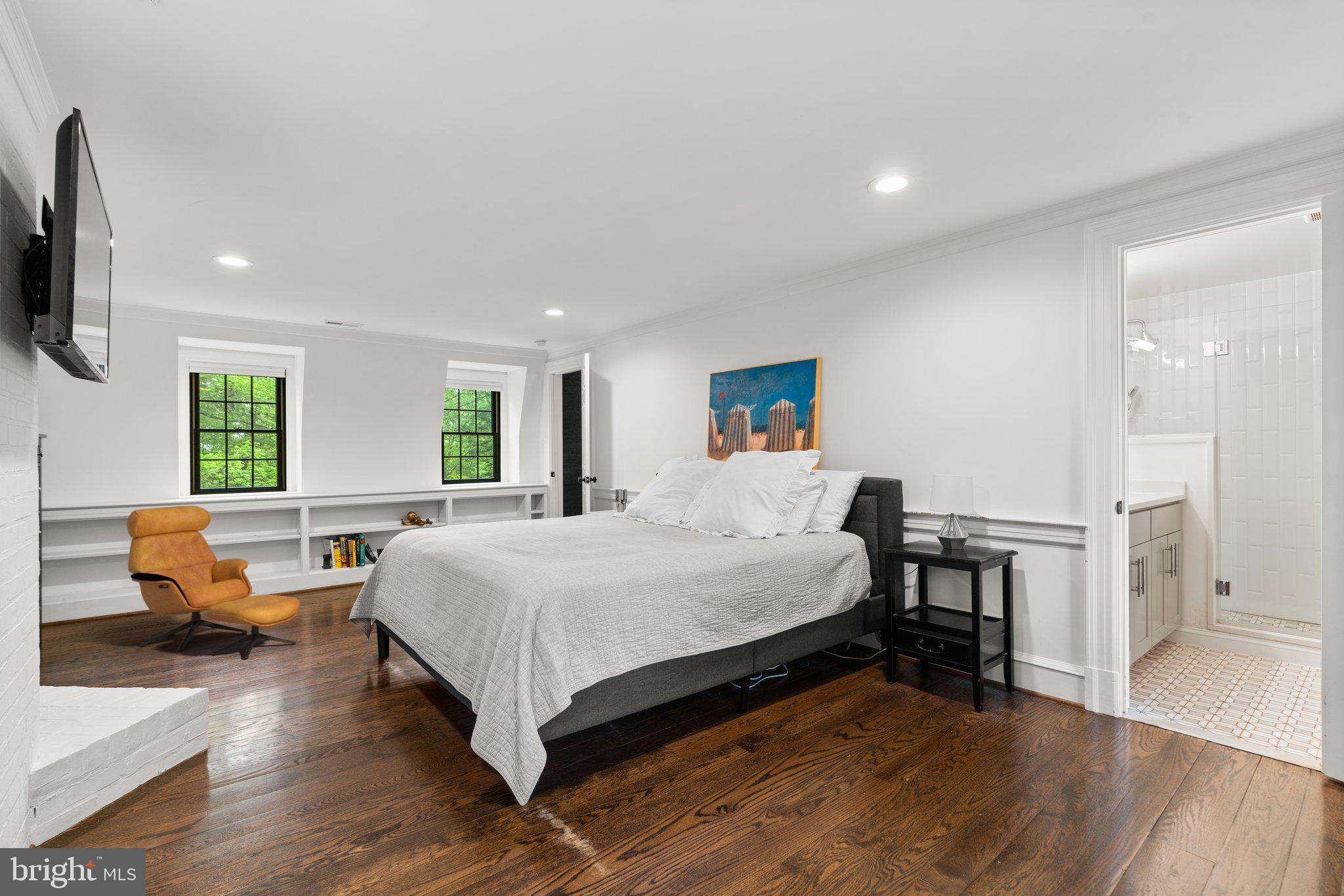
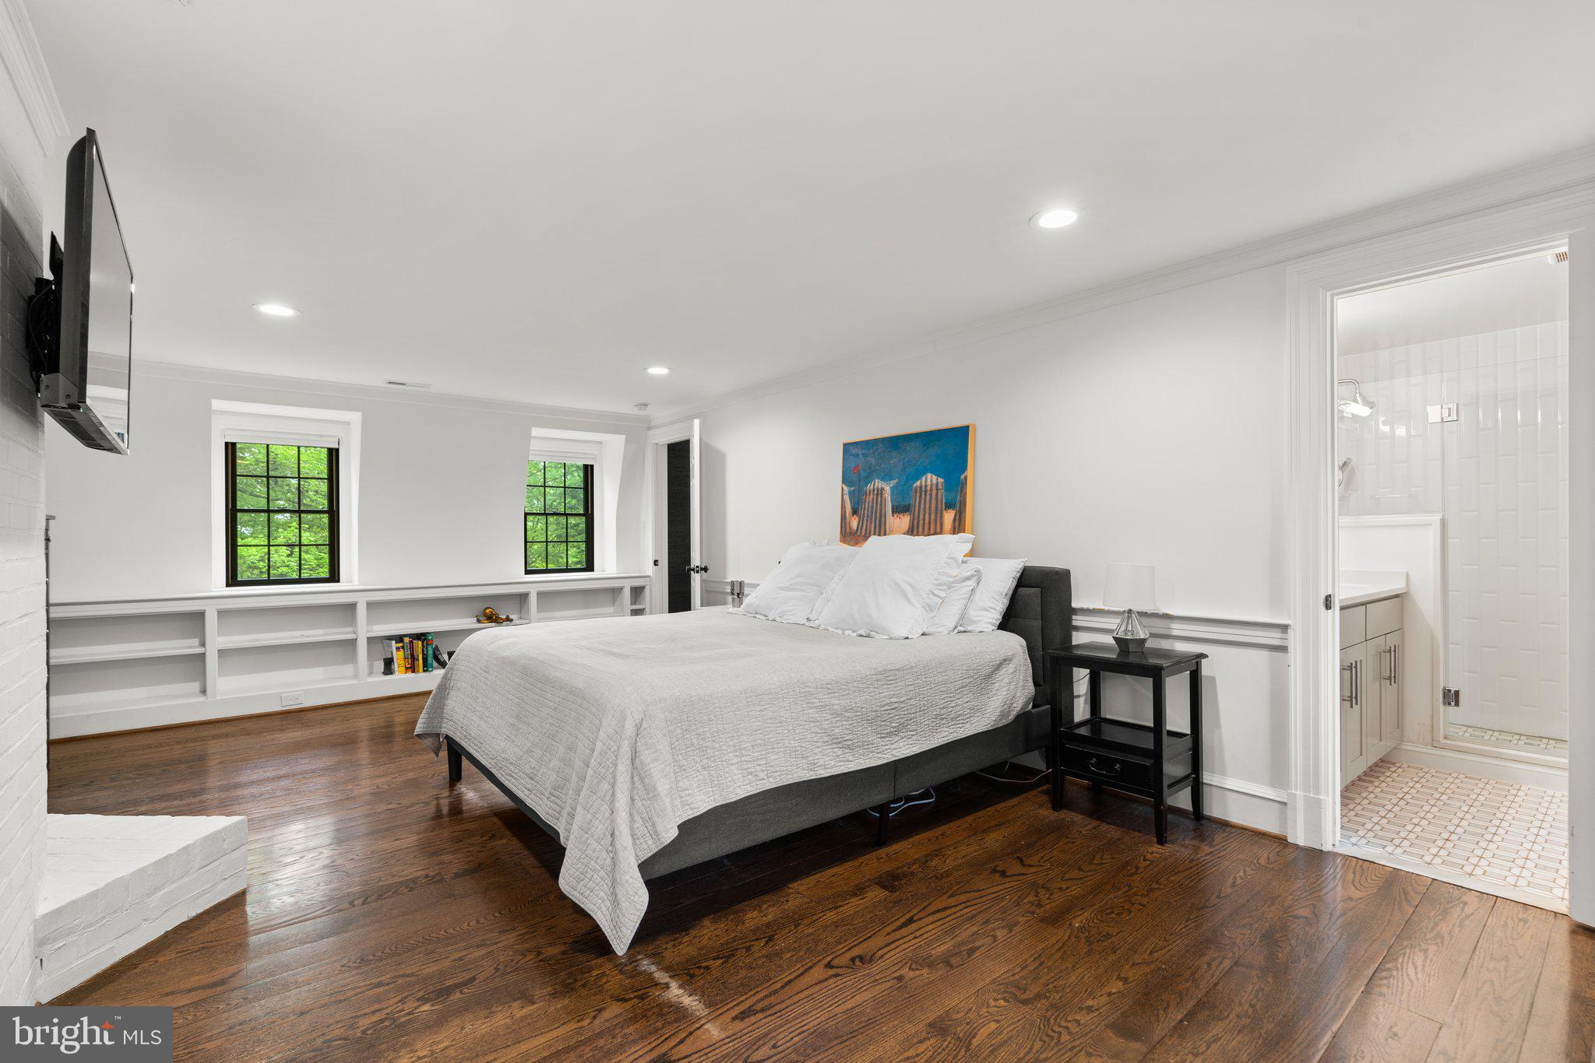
- armchair (218, 576)
